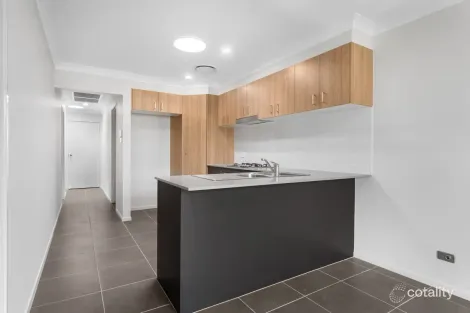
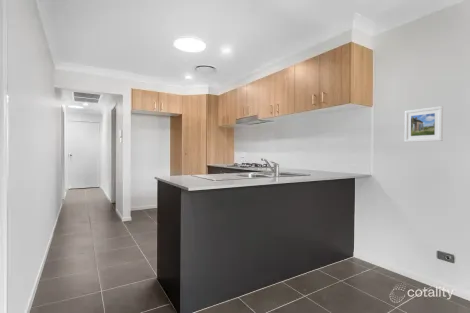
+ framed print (422, 125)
